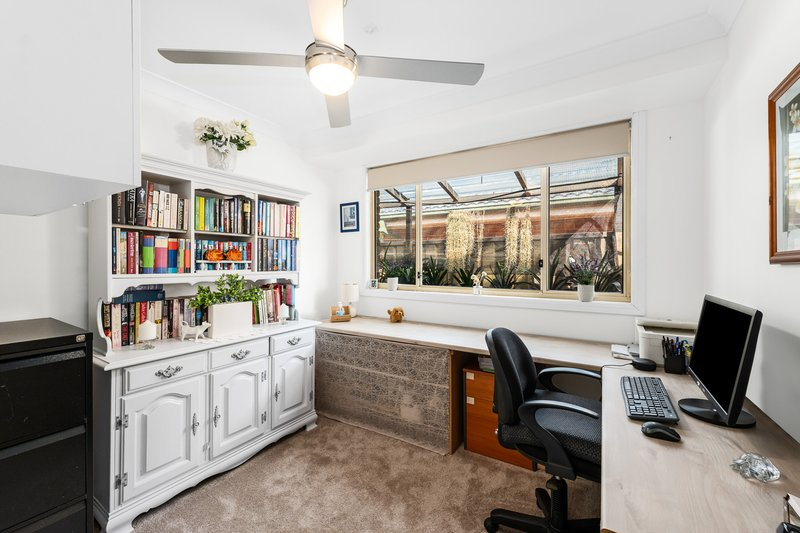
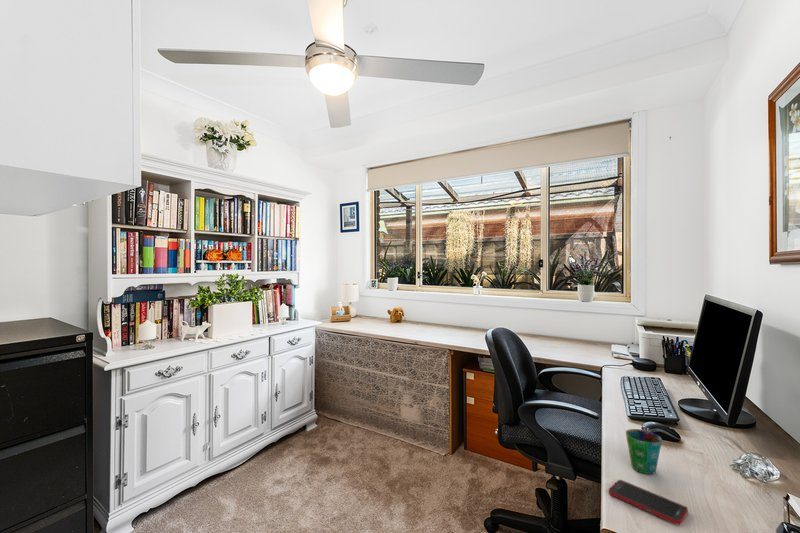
+ cell phone (646, 500)
+ cup (643, 450)
